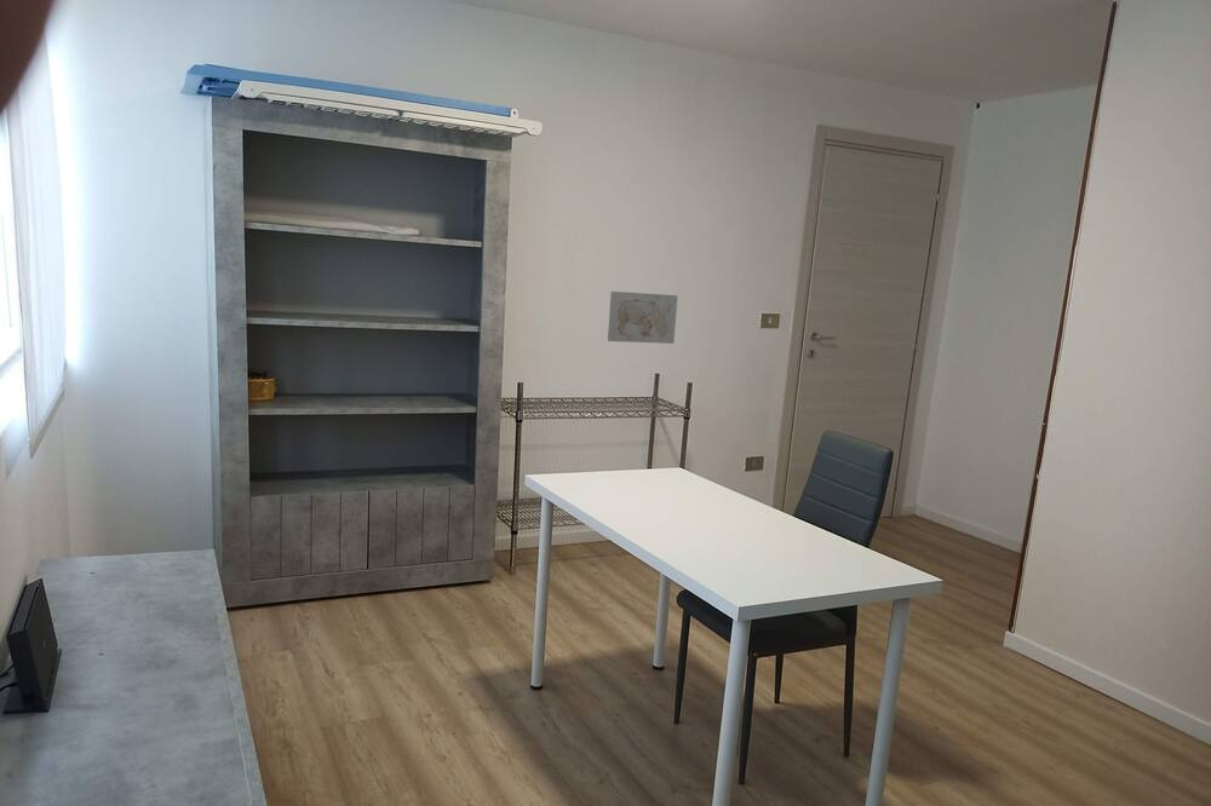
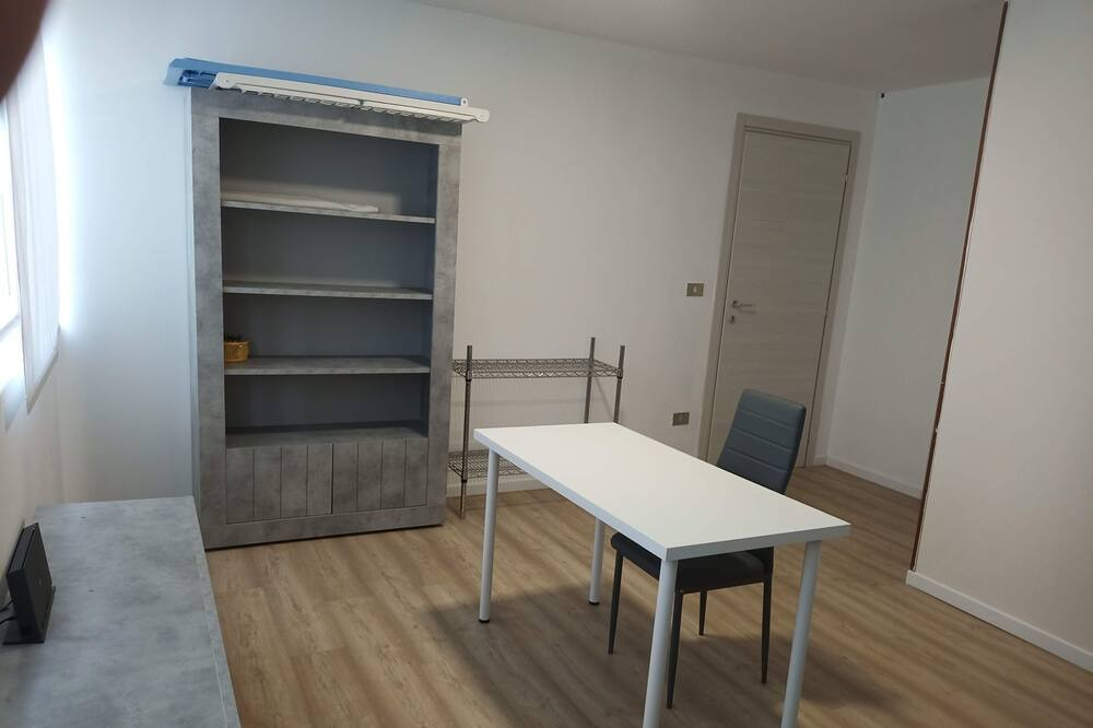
- wall art (643, 317)
